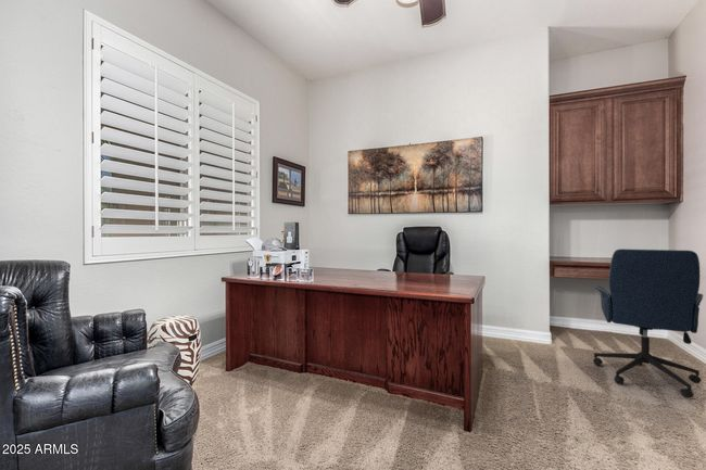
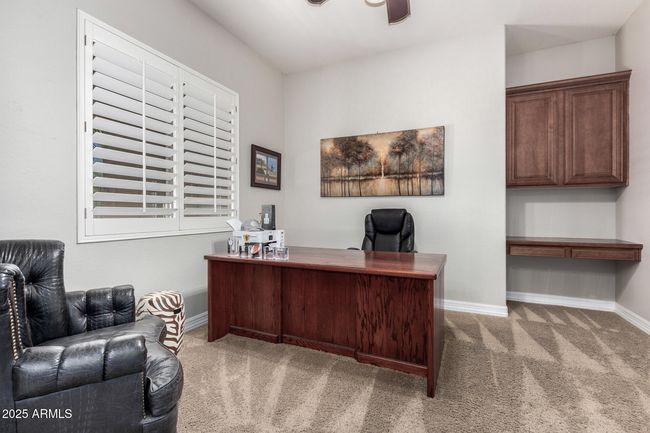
- office chair (645, 313)
